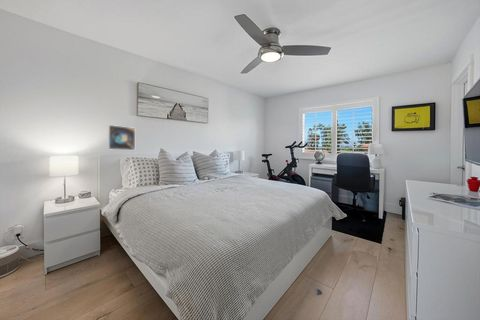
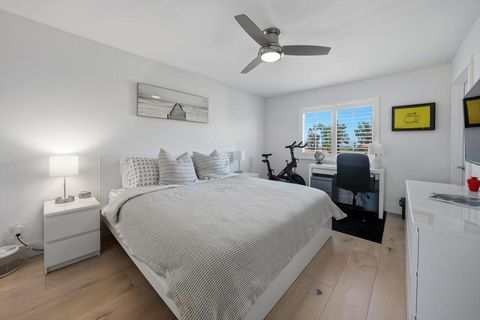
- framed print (122, 138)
